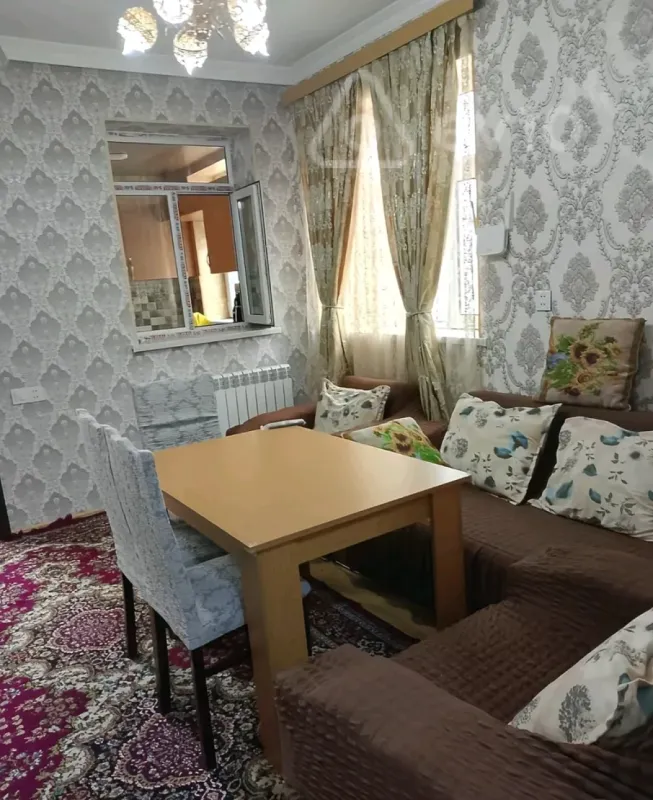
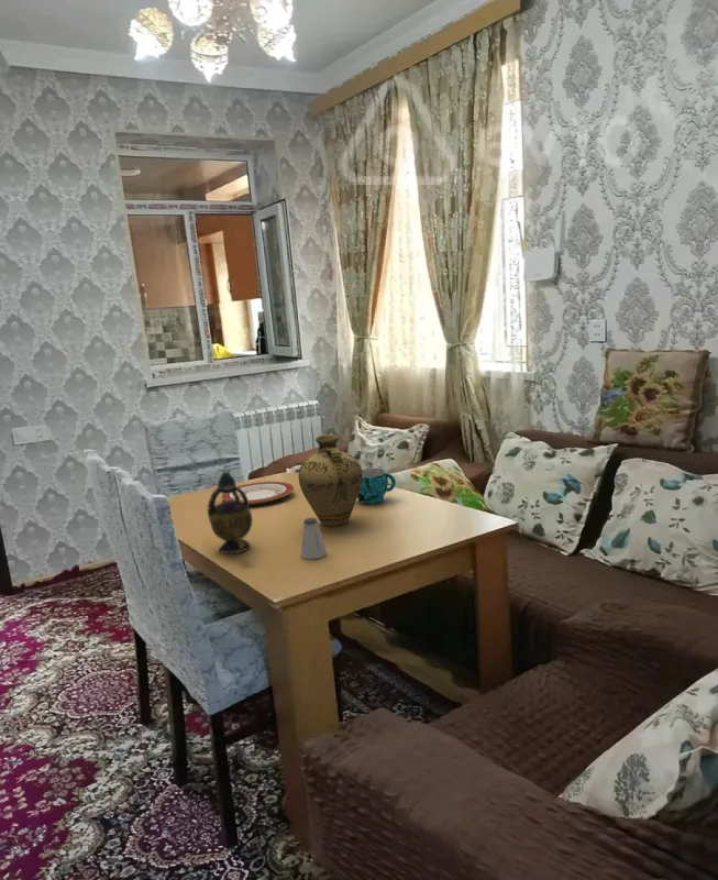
+ saltshaker (311, 537)
+ jug (330, 480)
+ plate (258, 494)
+ teapot (232, 513)
+ cup (372, 486)
